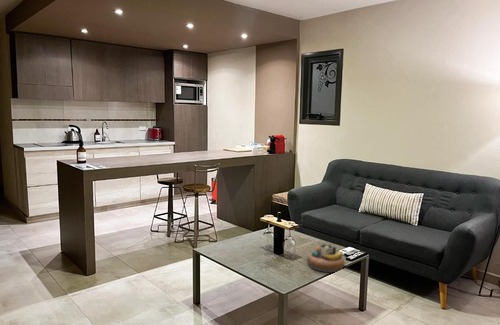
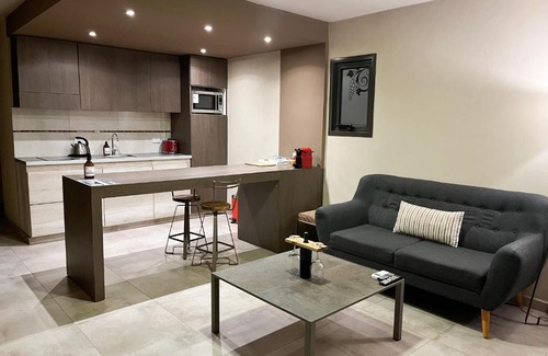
- decorative bowl (325, 254)
